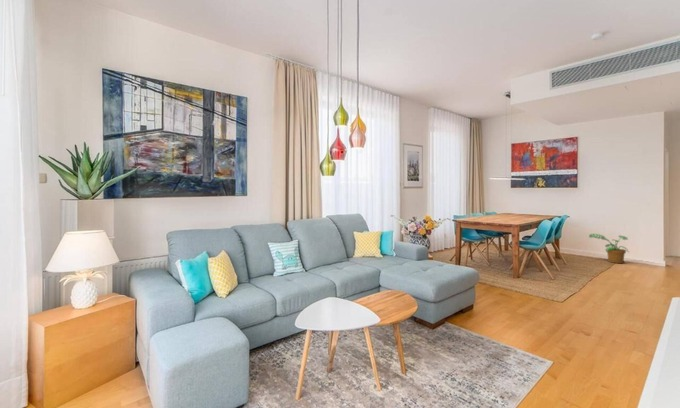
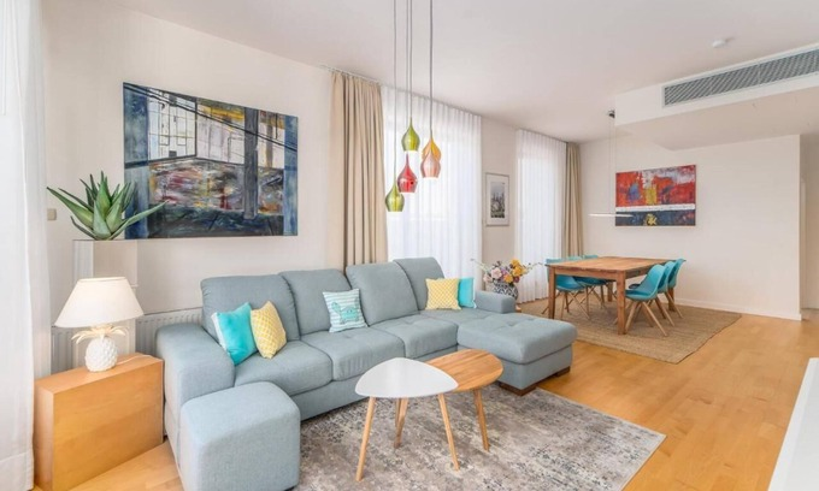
- potted plant (610, 247)
